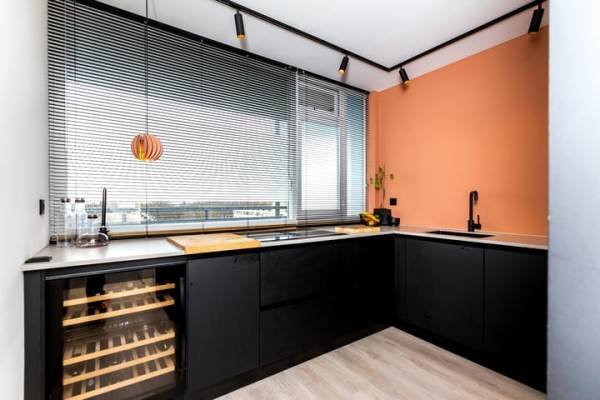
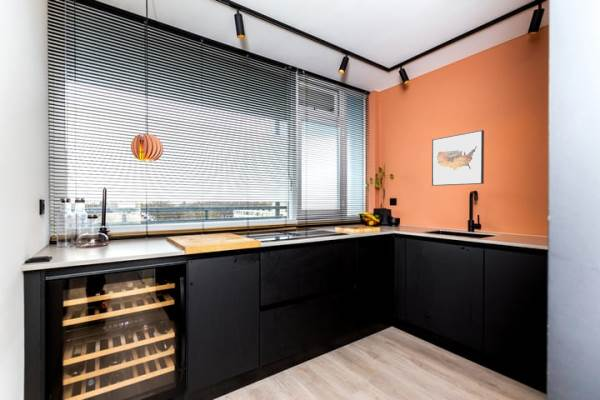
+ wall art (456, 160)
